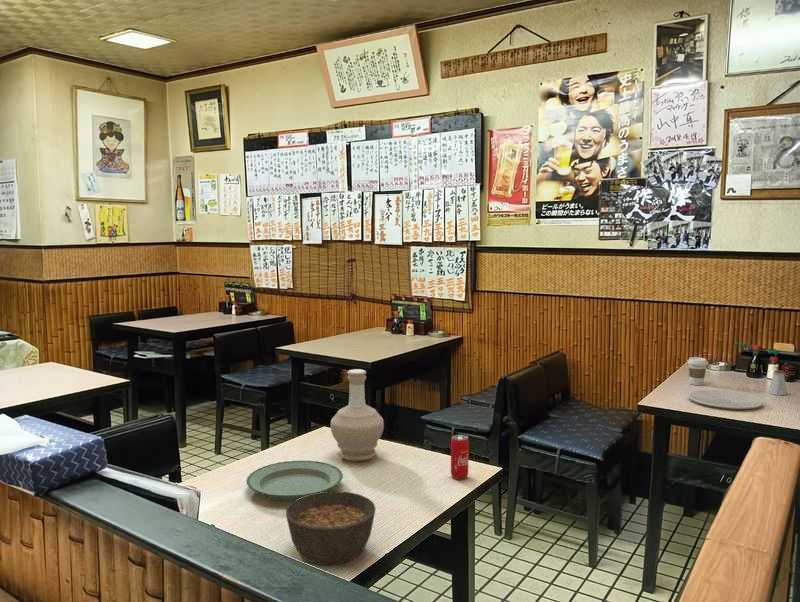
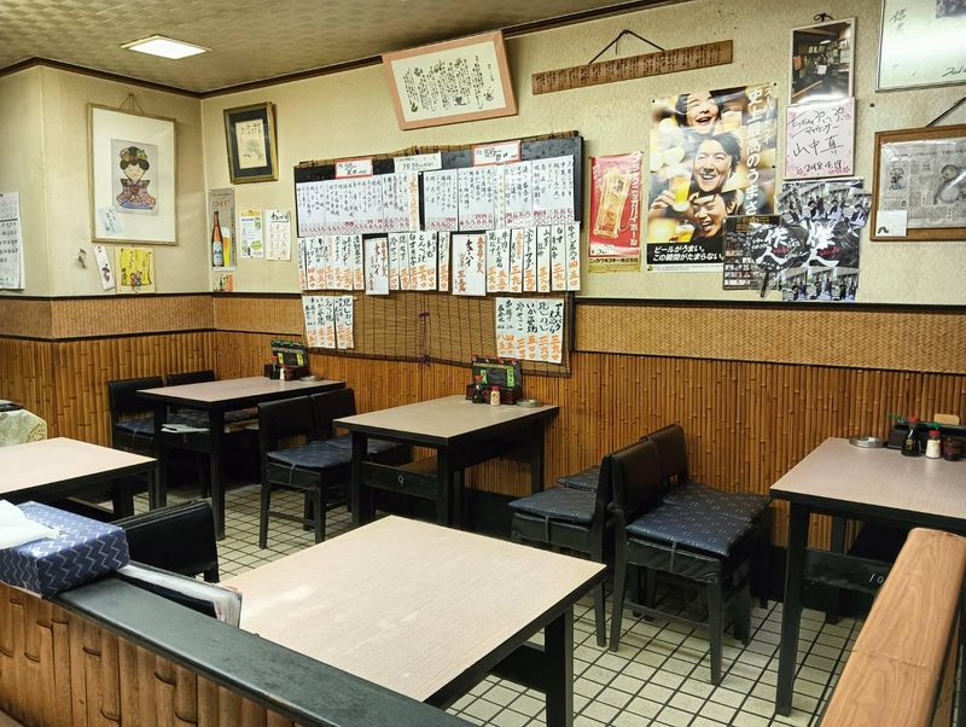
- bottle (357, 413)
- plate (295, 482)
- beverage can (459, 456)
- plate (724, 400)
- soup bowl (331, 530)
- saltshaker (778, 382)
- coffee cup (697, 371)
